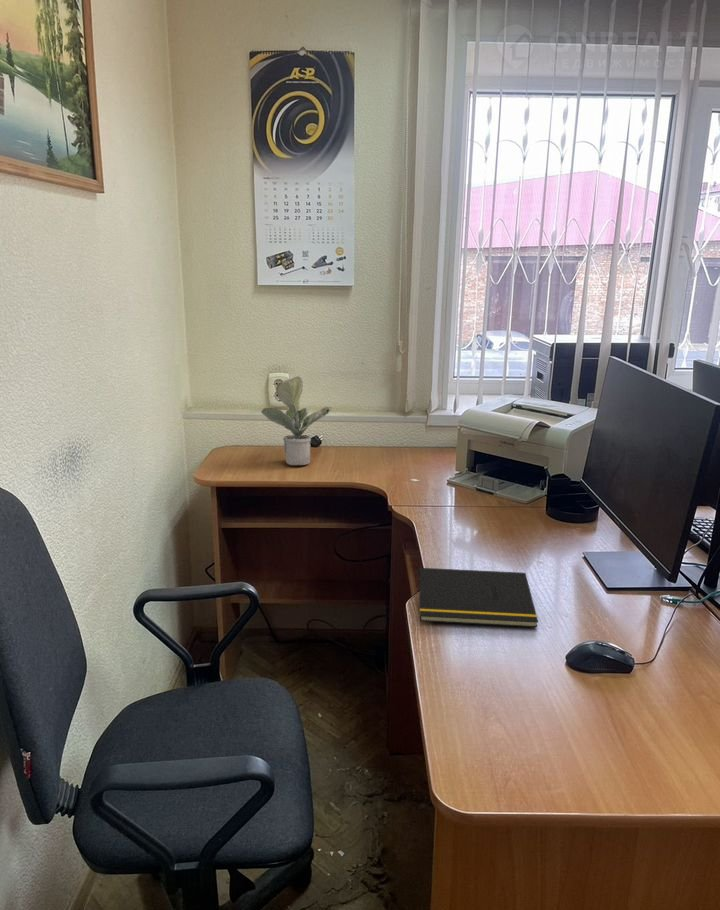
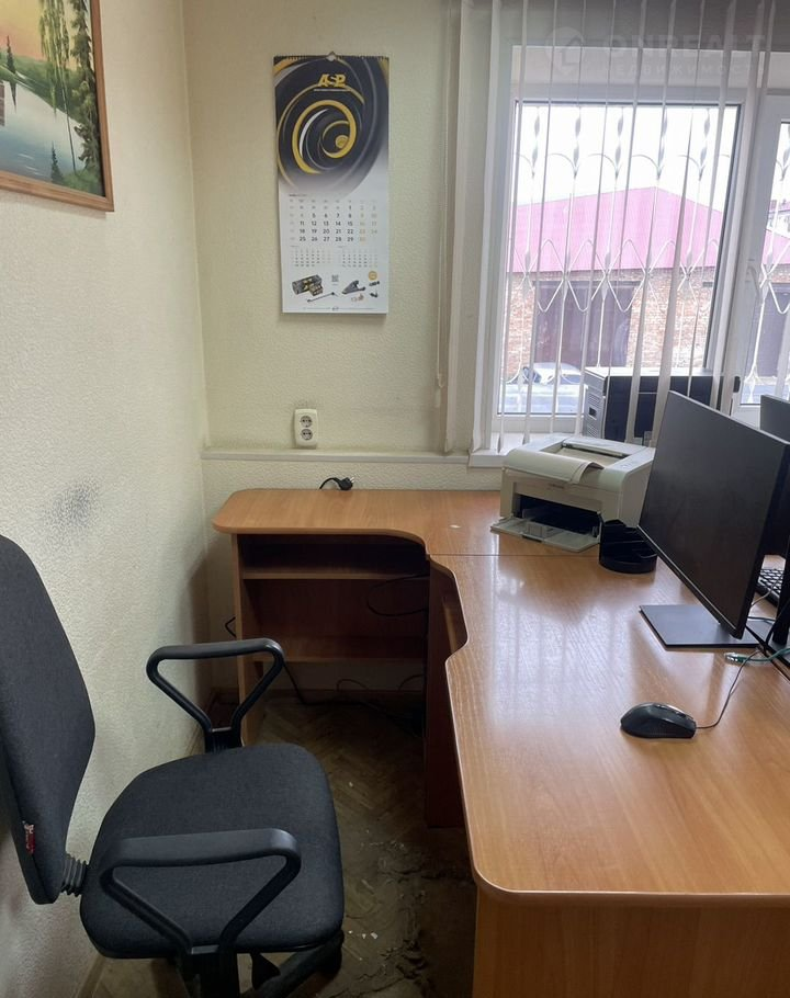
- potted plant (297, 418)
- notepad (475, 595)
